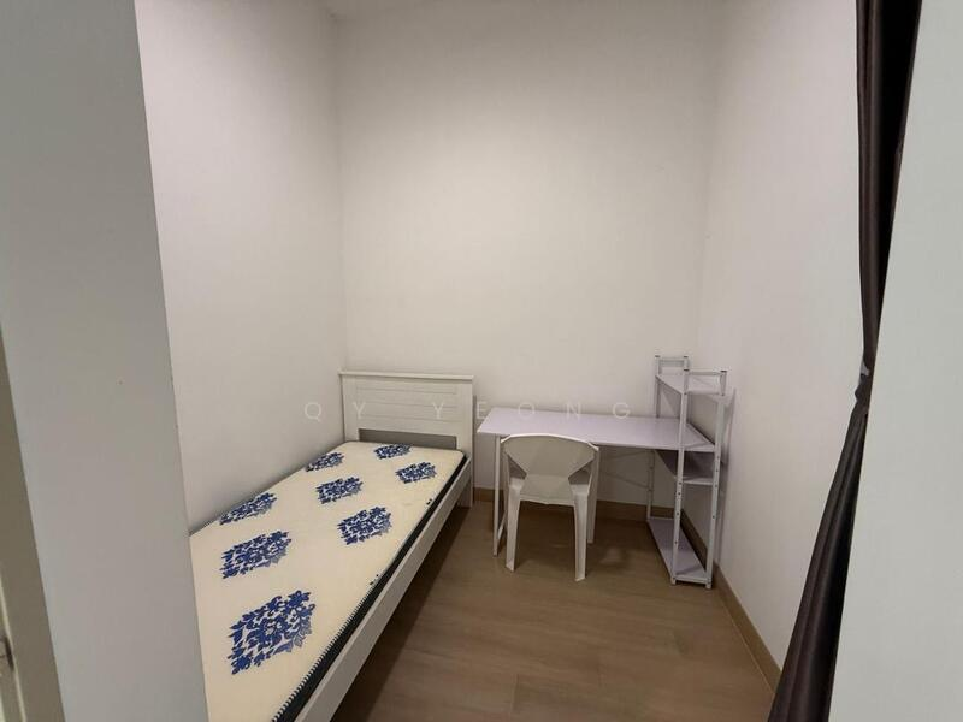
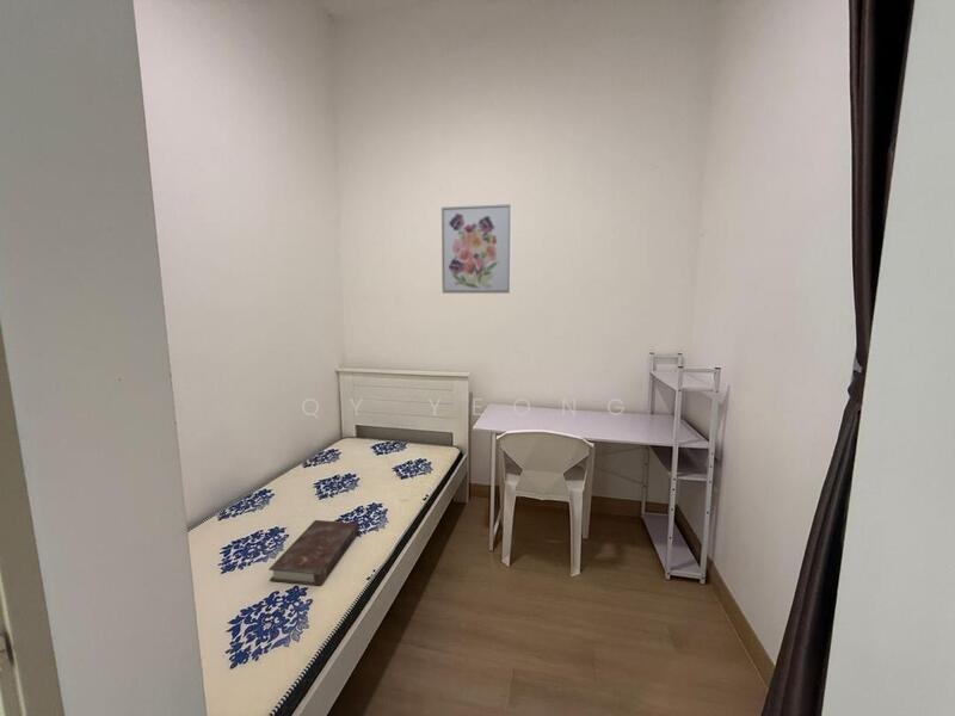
+ book (318, 549)
+ wall art (475, 249)
